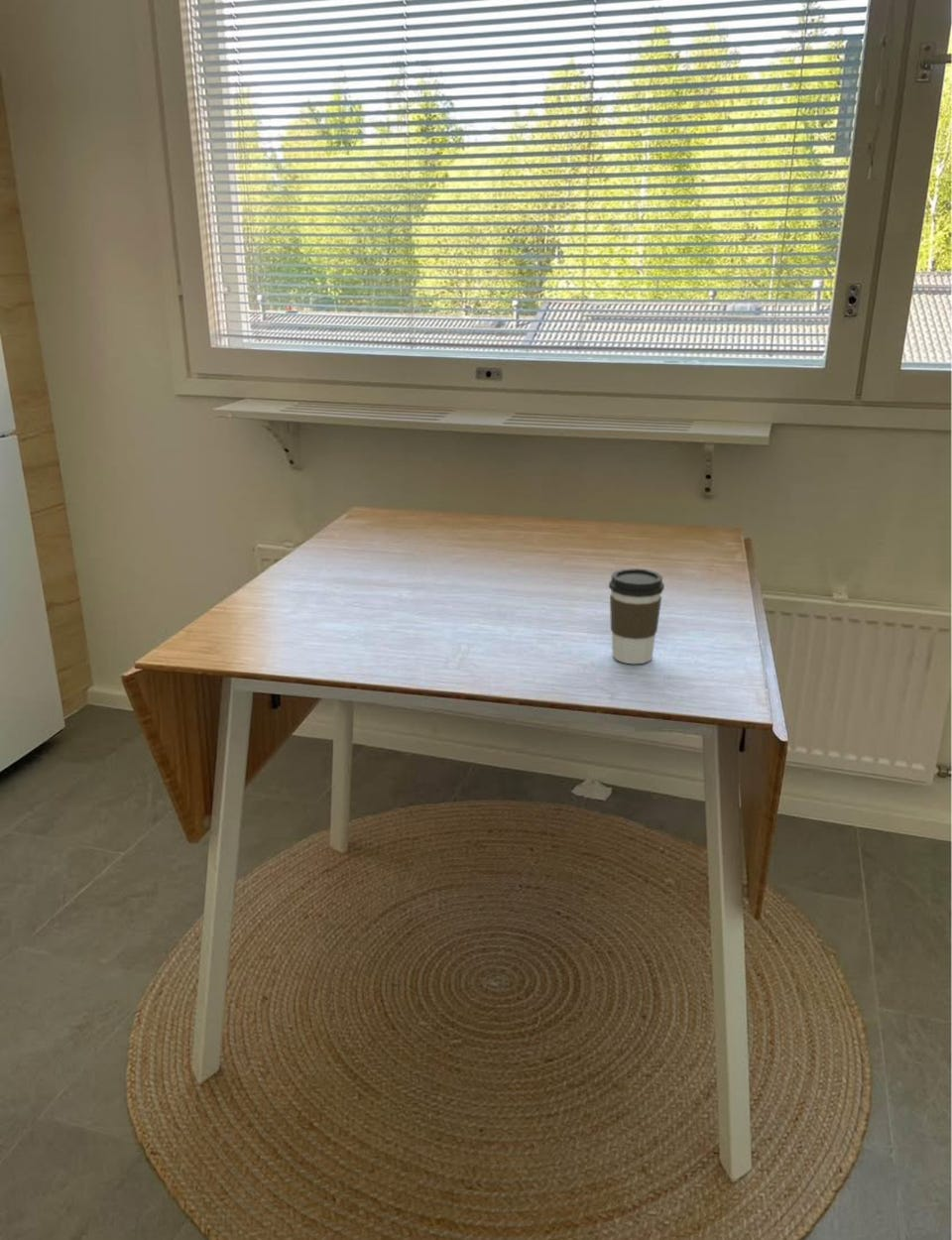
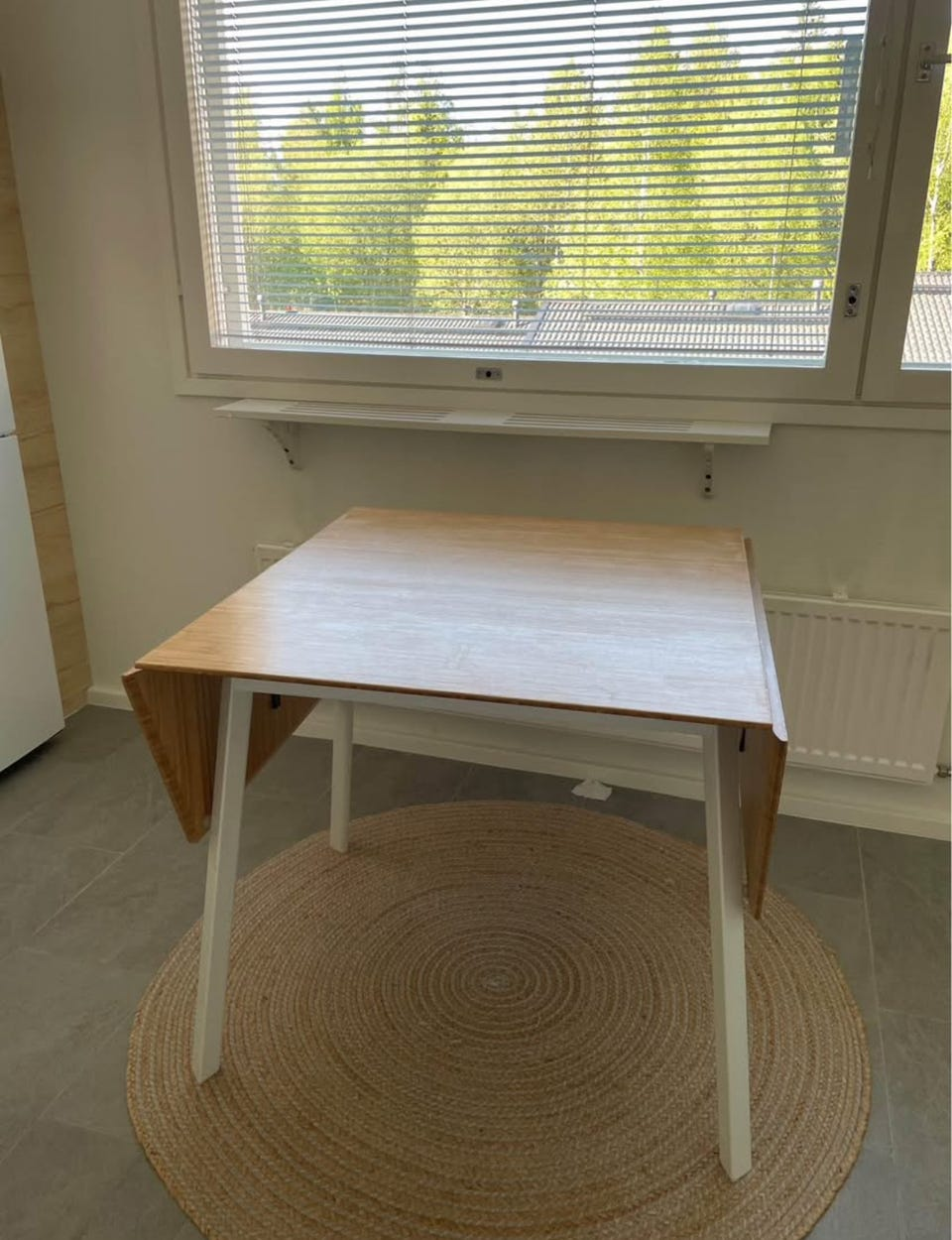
- coffee cup (634, 616)
